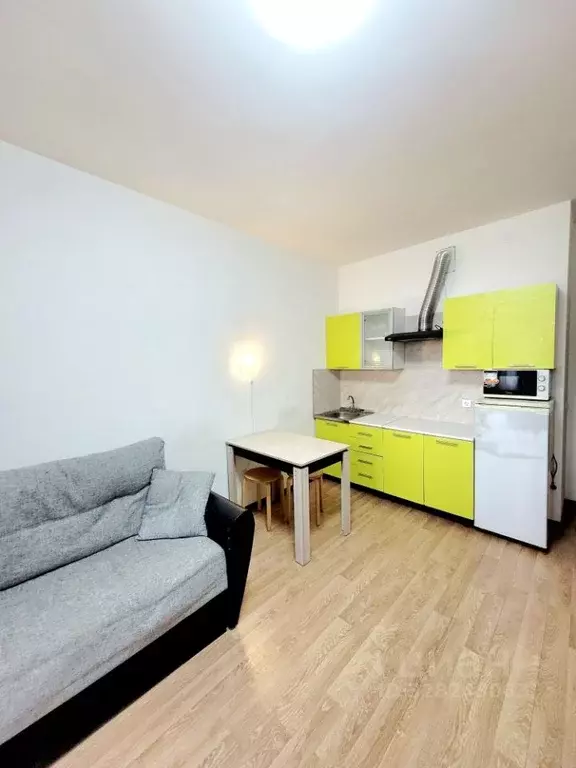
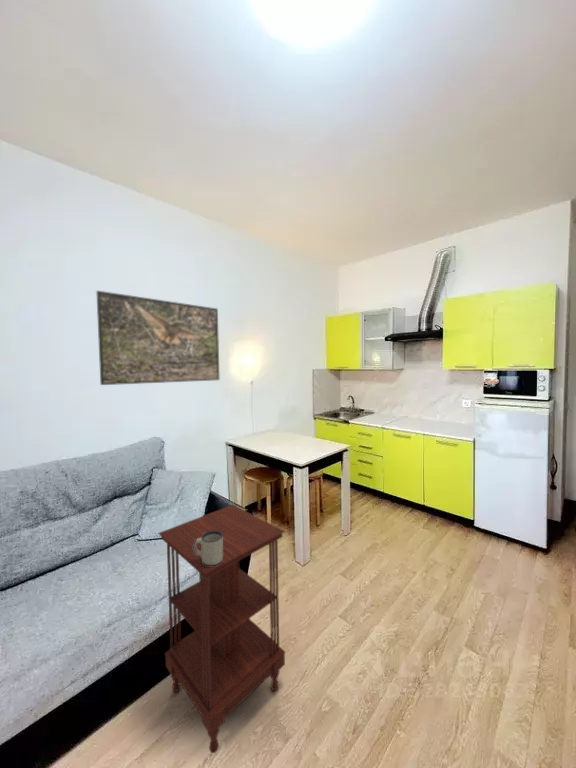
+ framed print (166, 341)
+ mug (208, 547)
+ side table (223, 611)
